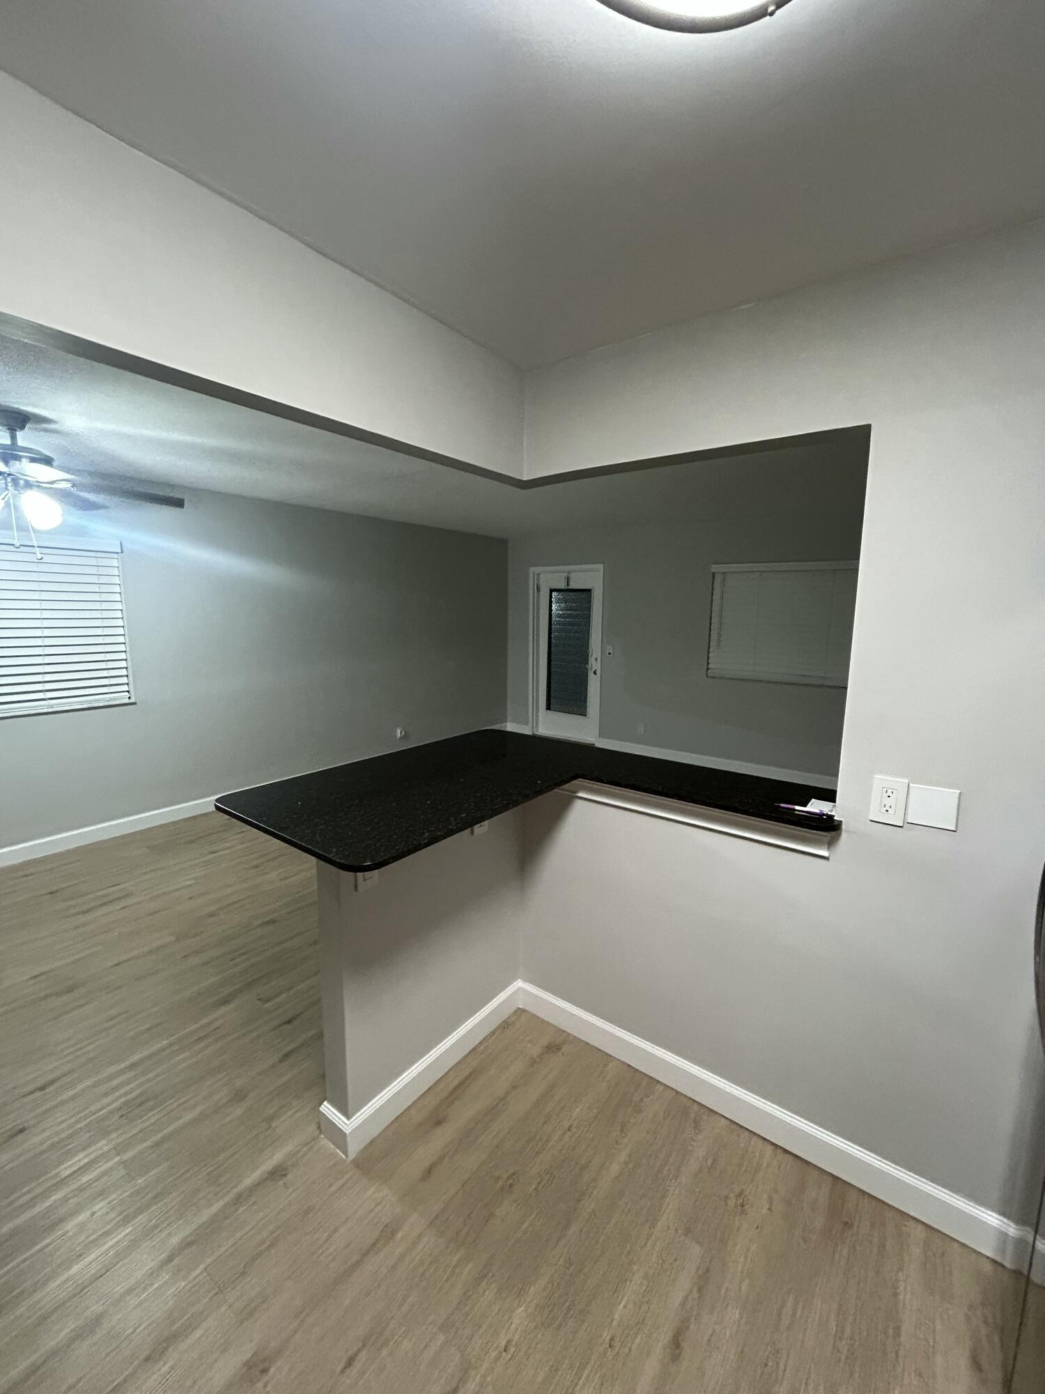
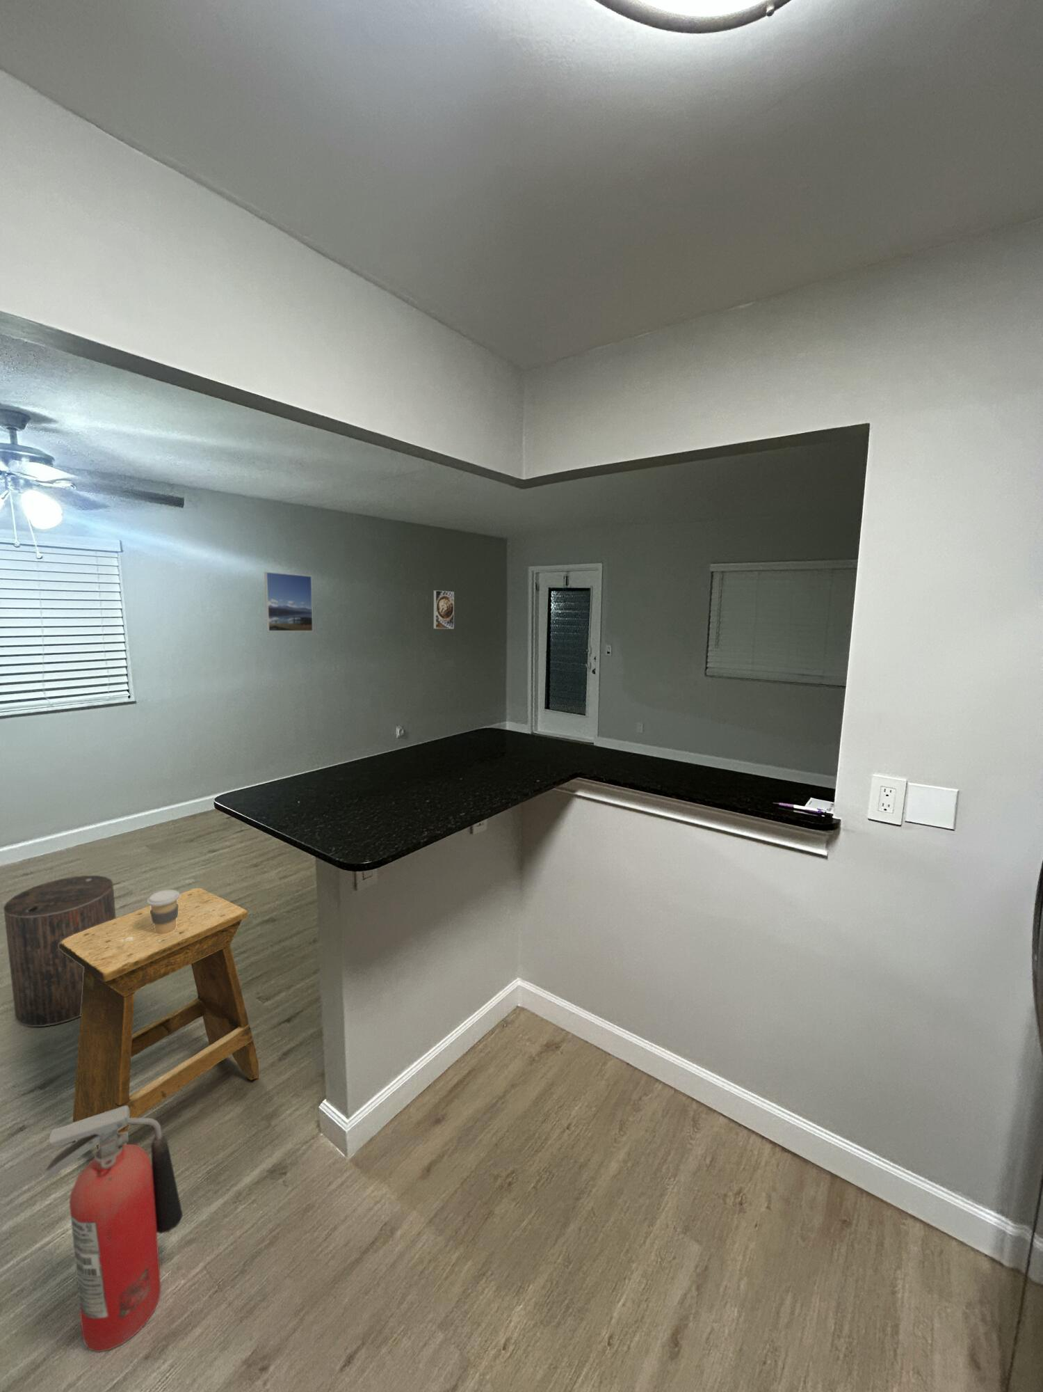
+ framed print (444, 609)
+ stool (167, 1017)
+ coffee cup (164, 911)
+ stool (61, 950)
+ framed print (289, 603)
+ fire extinguisher (119, 1213)
